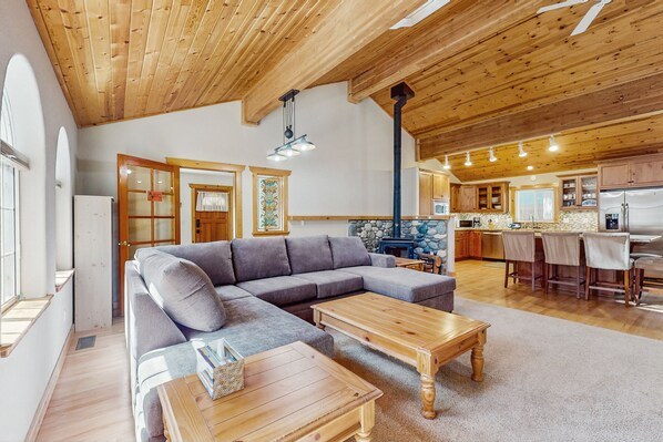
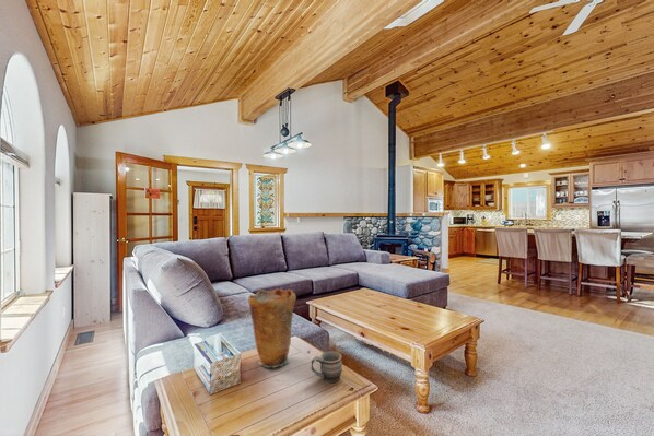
+ mug (327, 367)
+ vase (271, 326)
